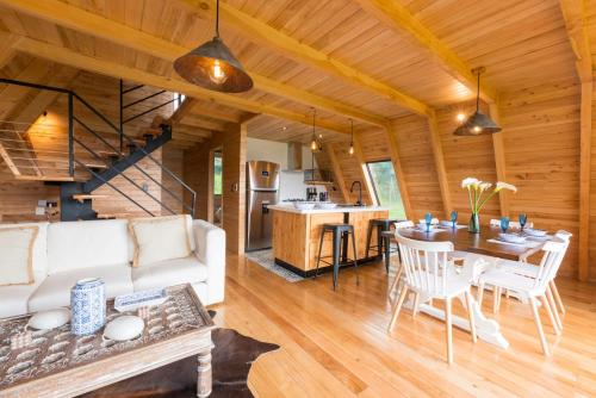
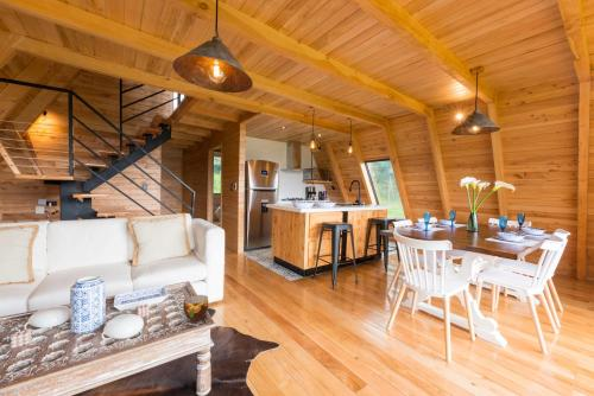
+ cup (195, 307)
